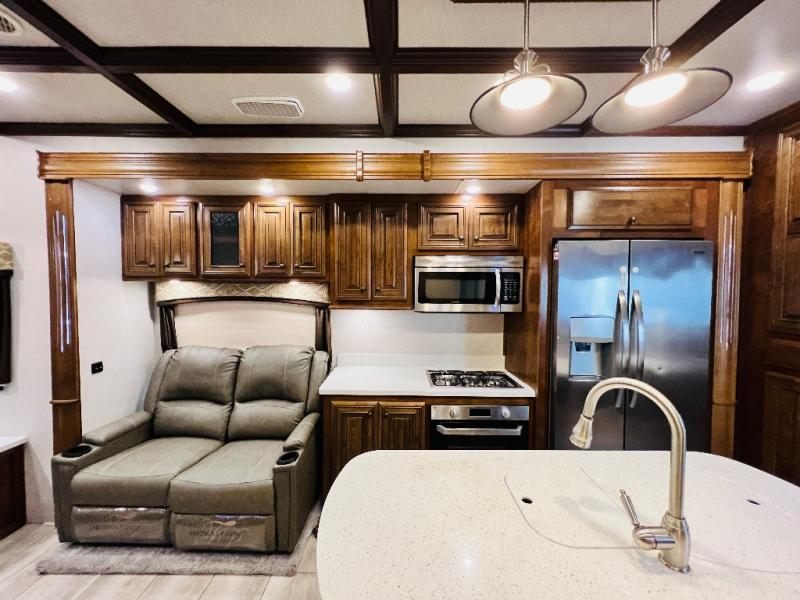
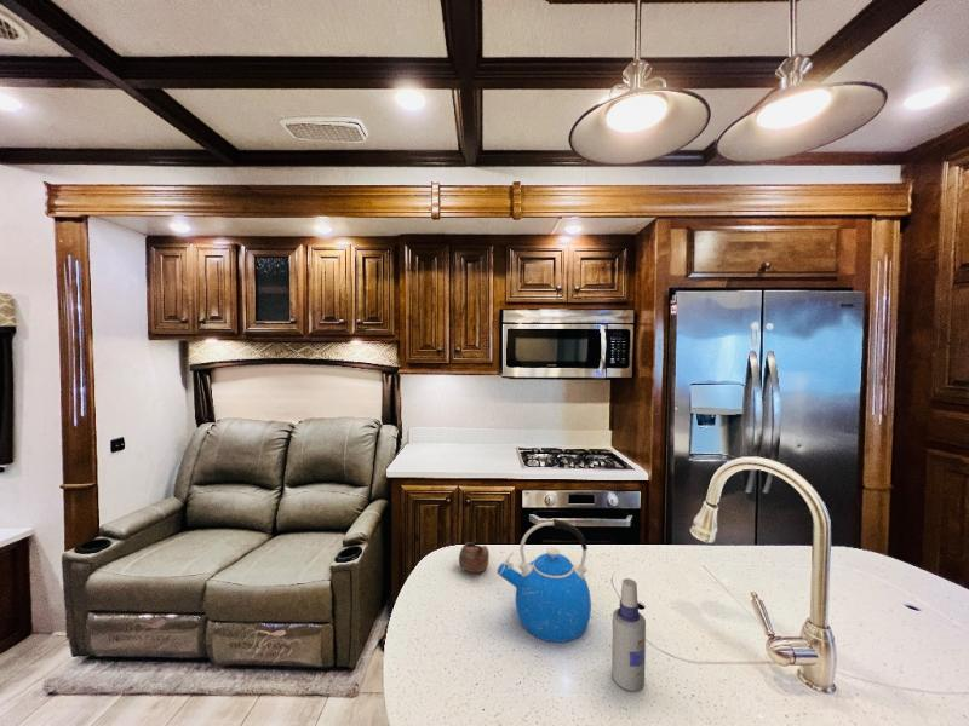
+ spray bottle (629, 630)
+ kettle (543, 569)
+ cup (474, 554)
